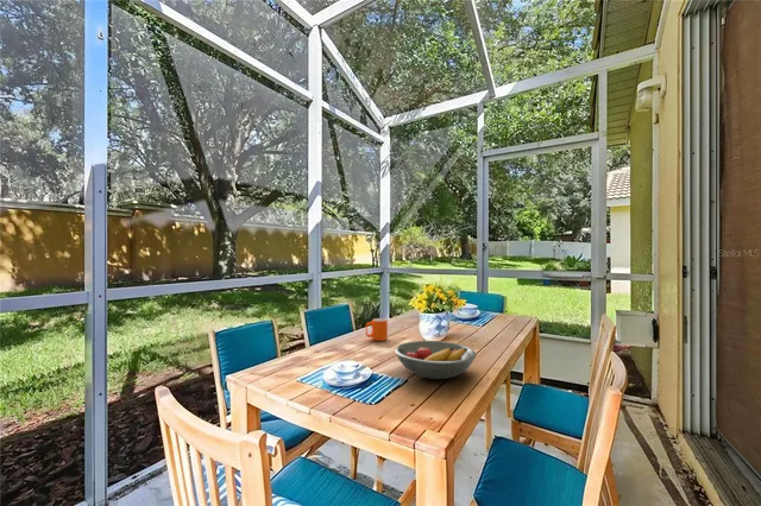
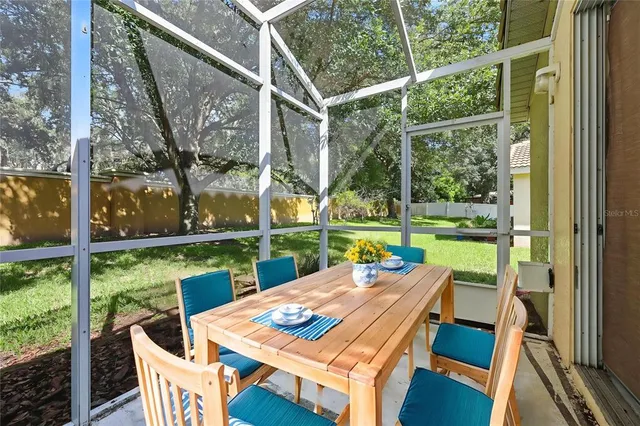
- mug (377, 329)
- fruit bowl (434, 358)
